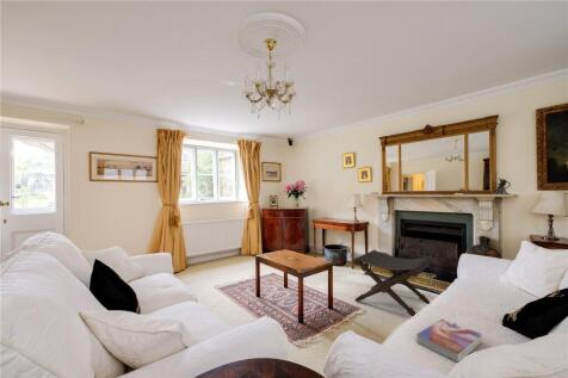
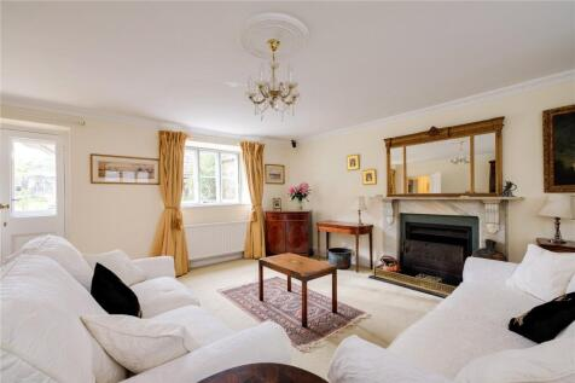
- footstool (391, 279)
- textbook (449, 337)
